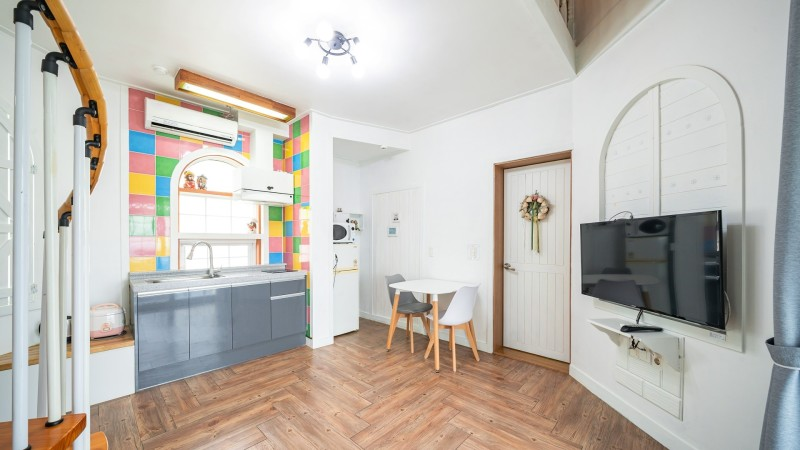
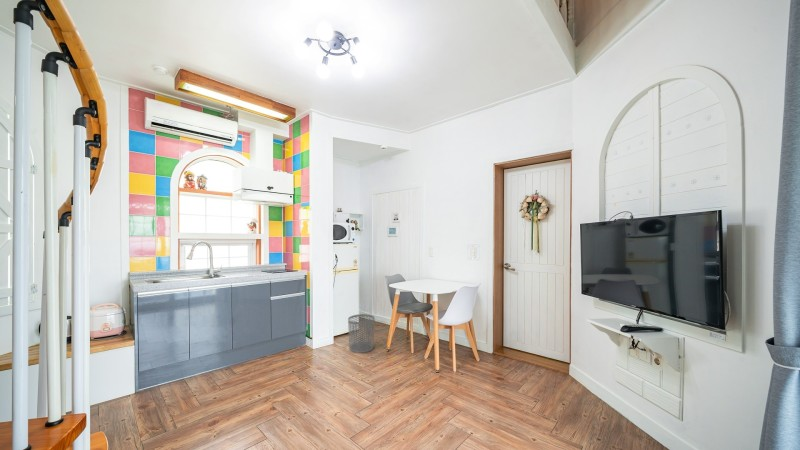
+ waste bin (361, 332)
